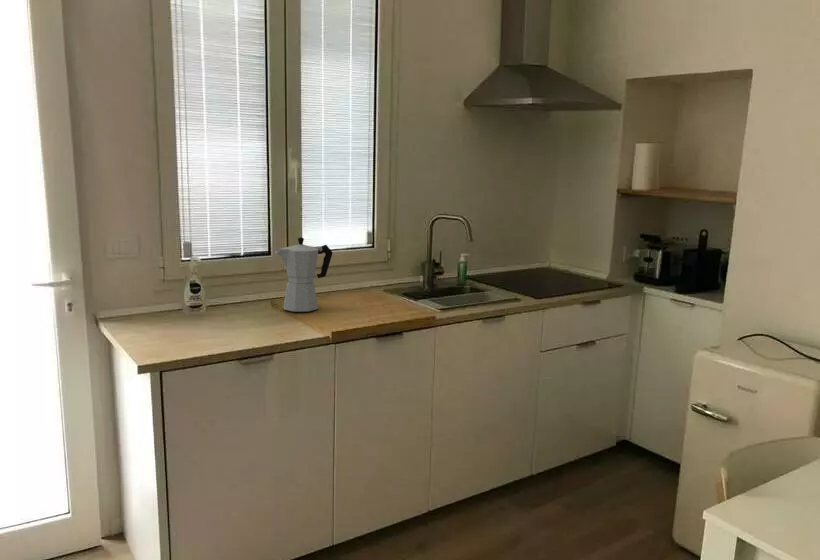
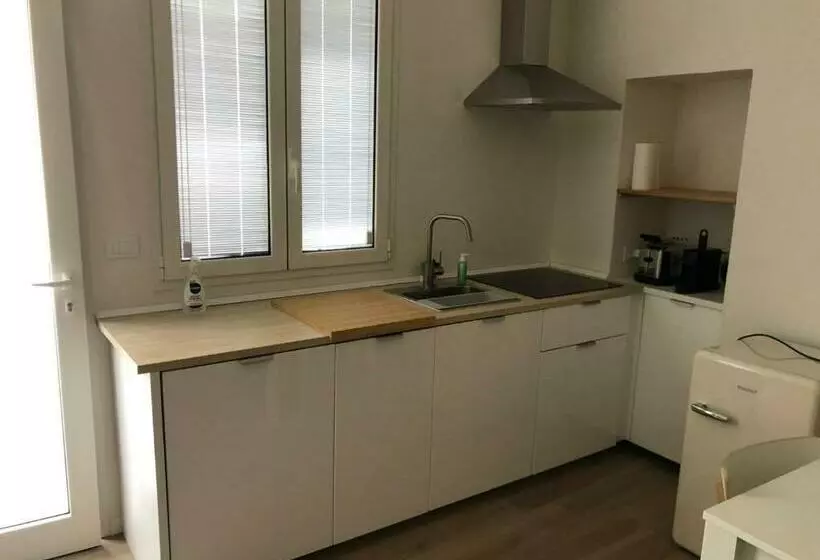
- moka pot (304, 272)
